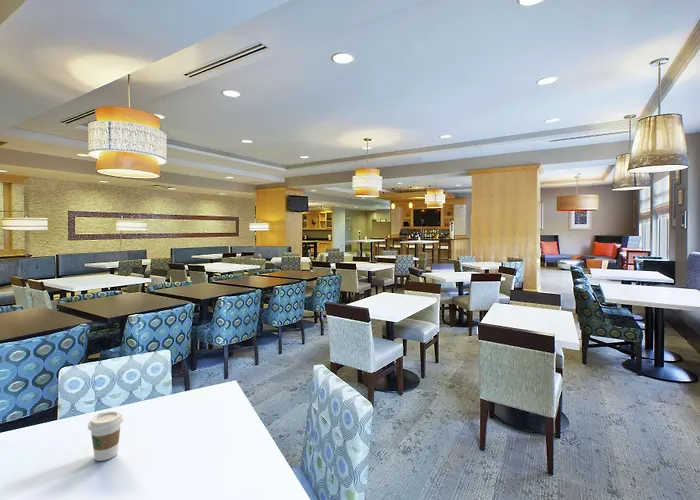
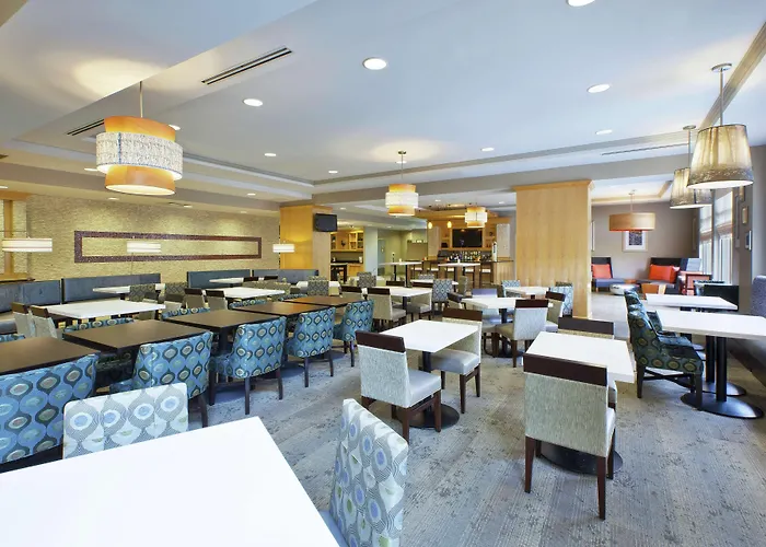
- coffee cup (106, 435)
